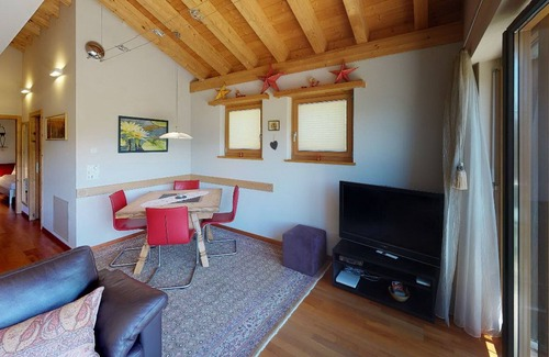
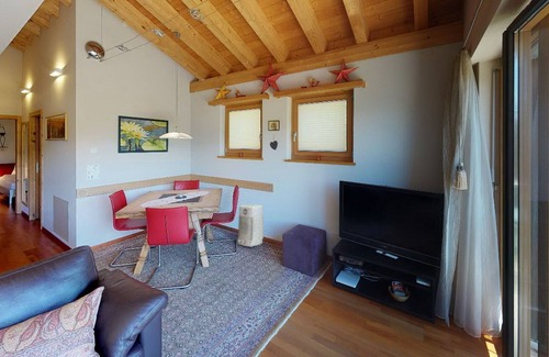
+ air purifier (251, 224)
